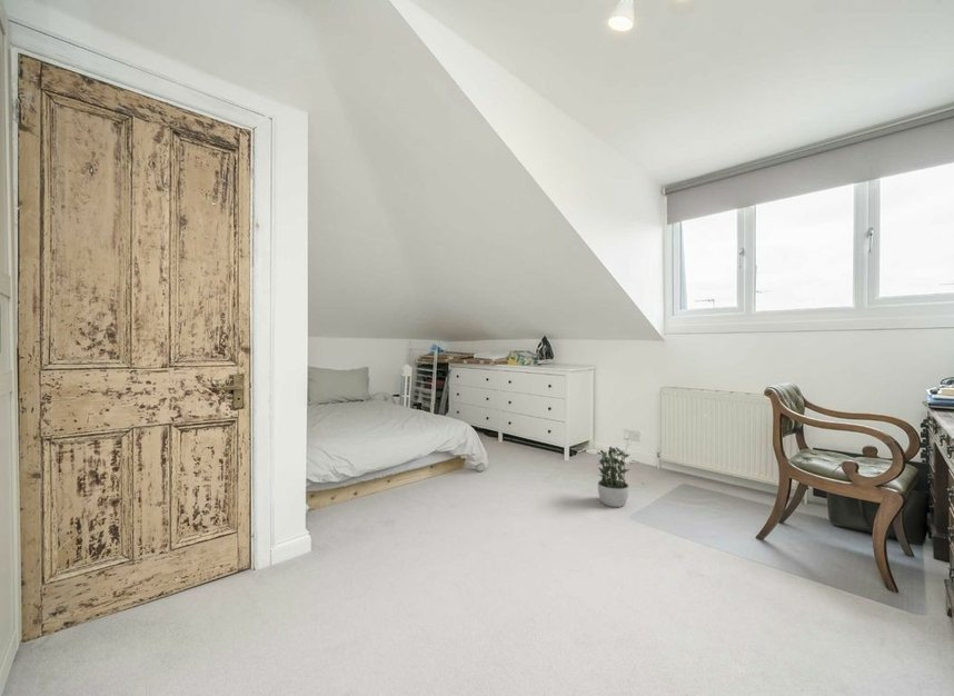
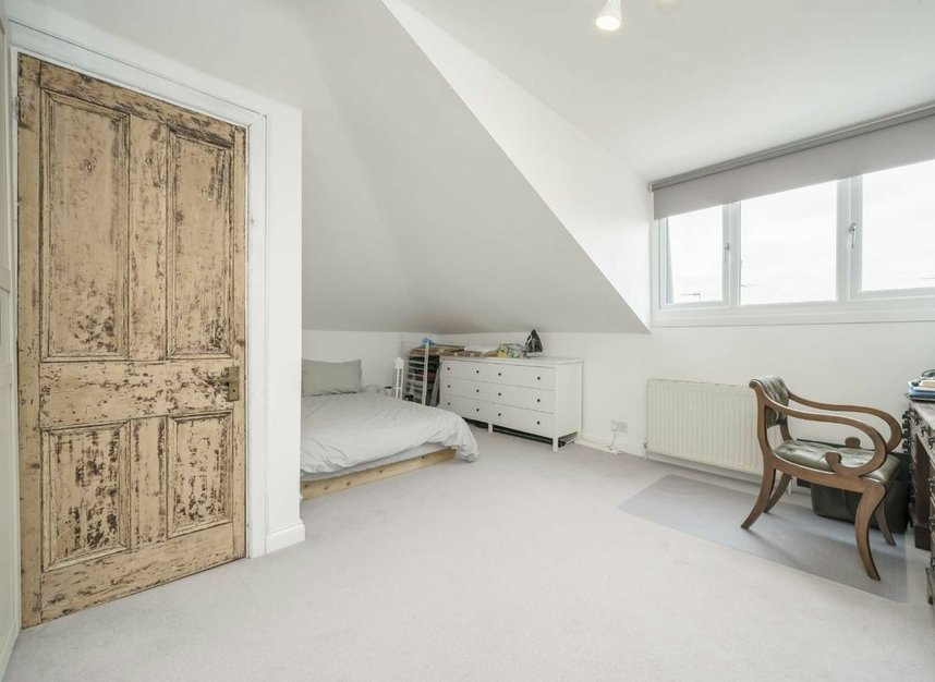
- potted plant (610, 474)
